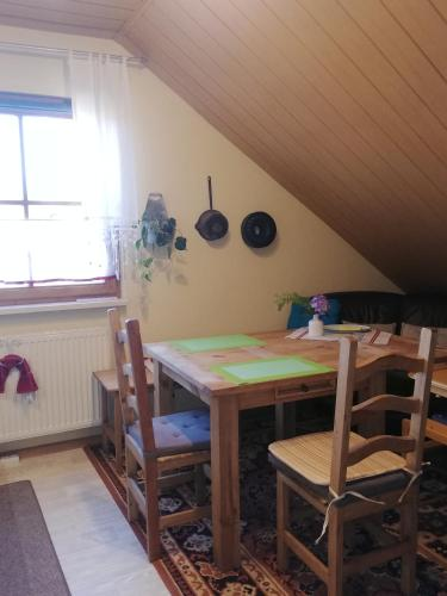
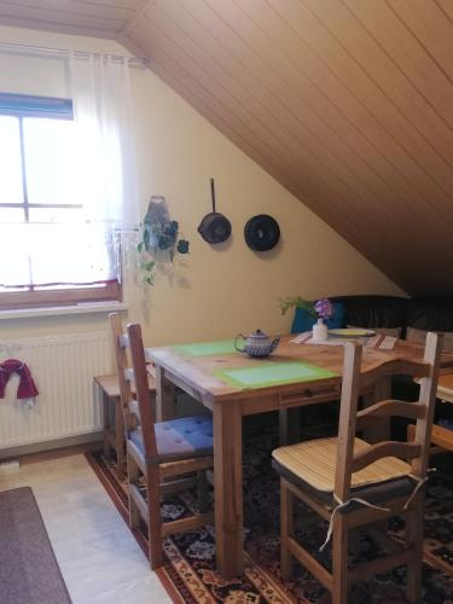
+ teapot (257, 342)
